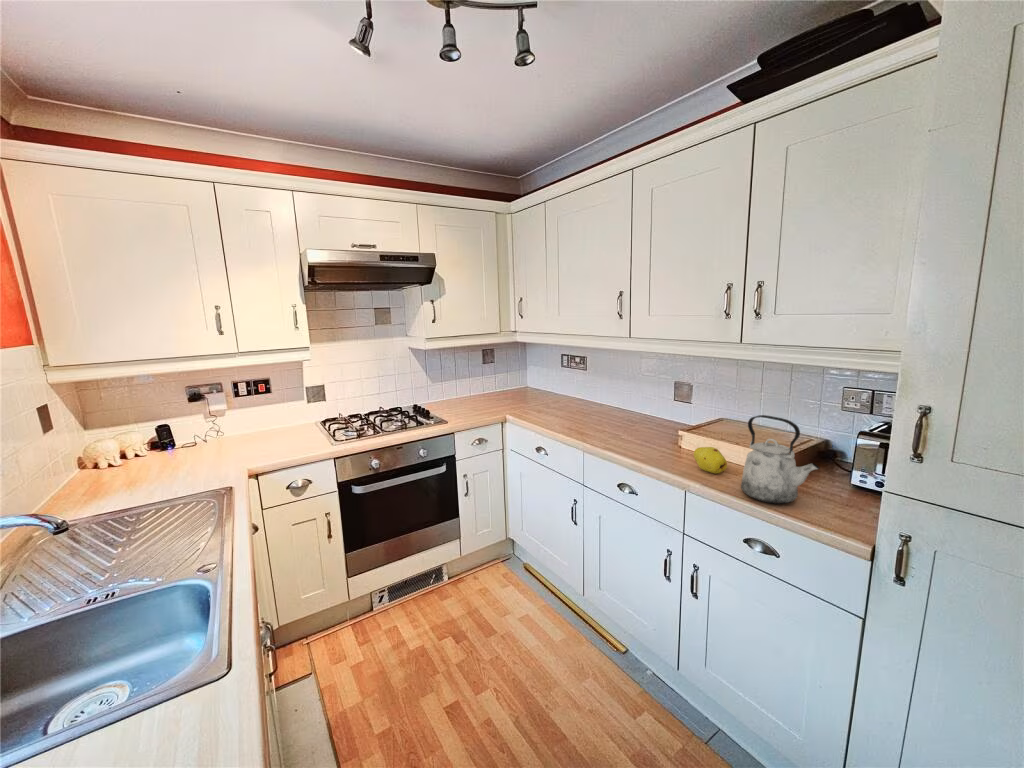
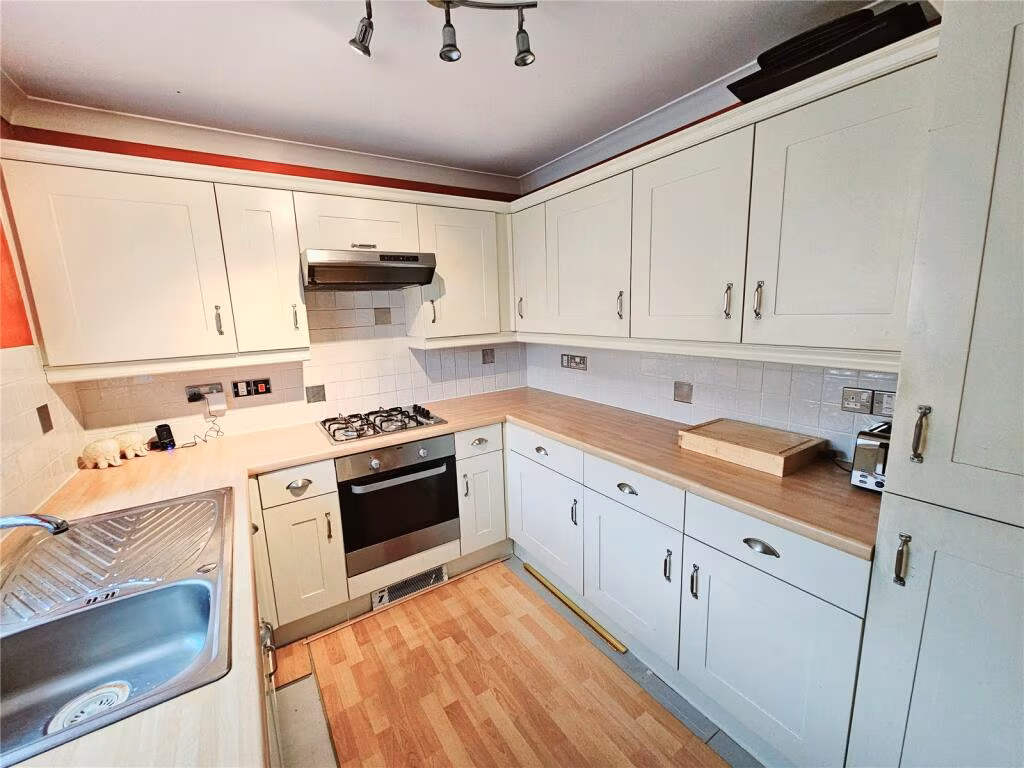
- kettle (780, 460)
- fruit (709, 458)
